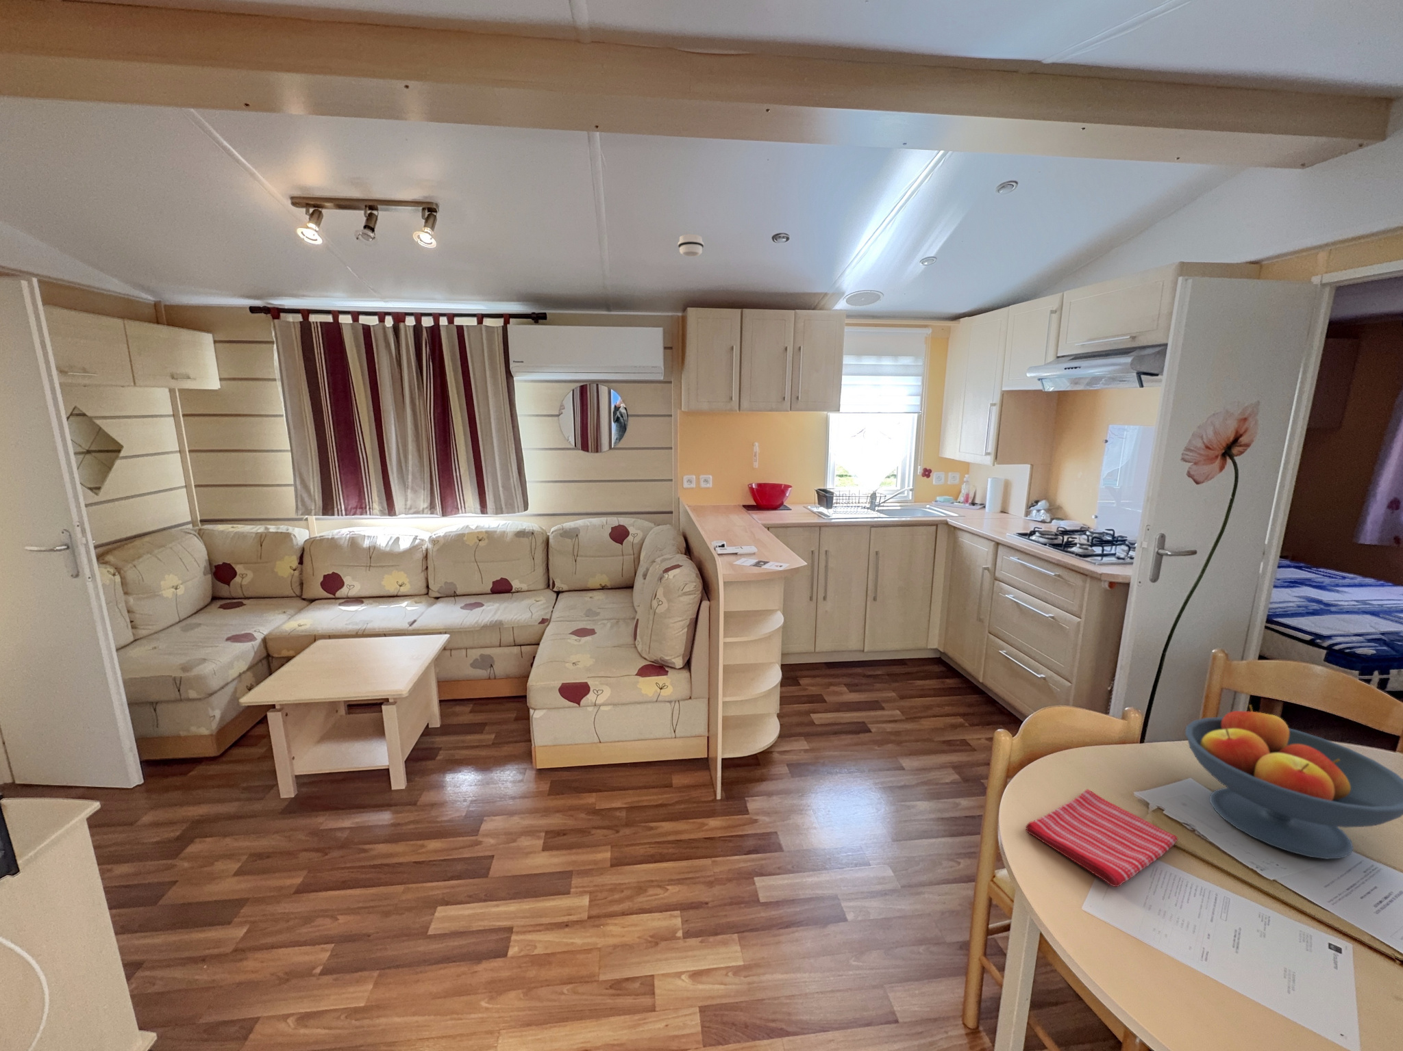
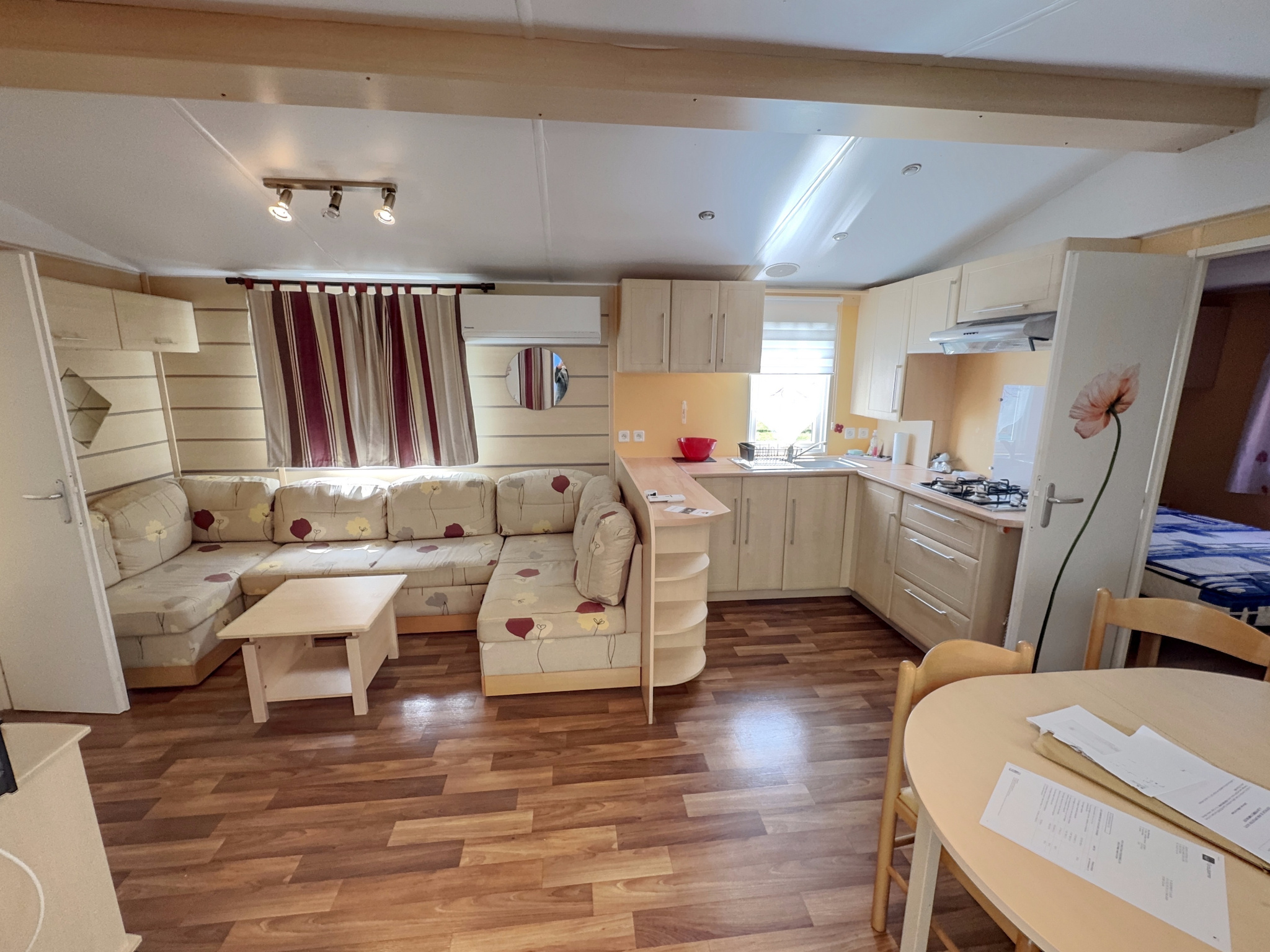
- smoke detector (690, 246)
- fruit bowl (1285, 778)
- dish towel (1099, 832)
